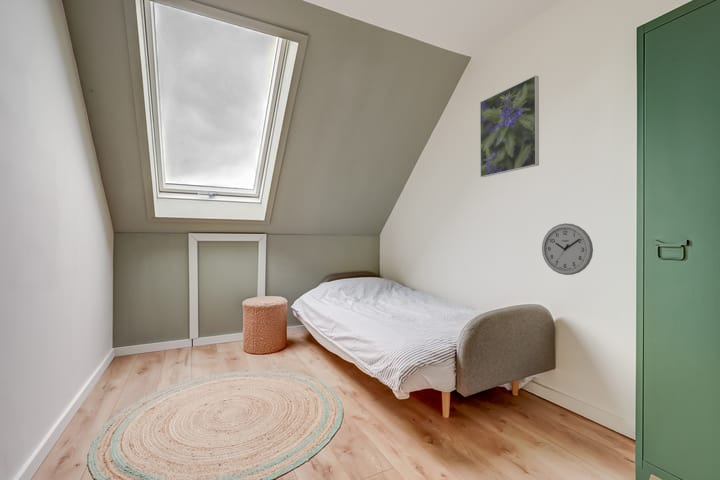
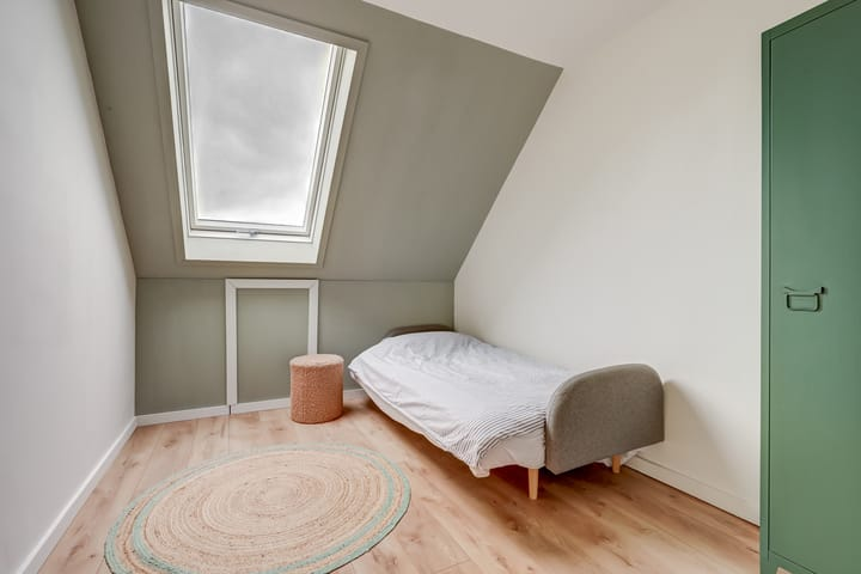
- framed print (507, 130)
- wall clock (565, 249)
